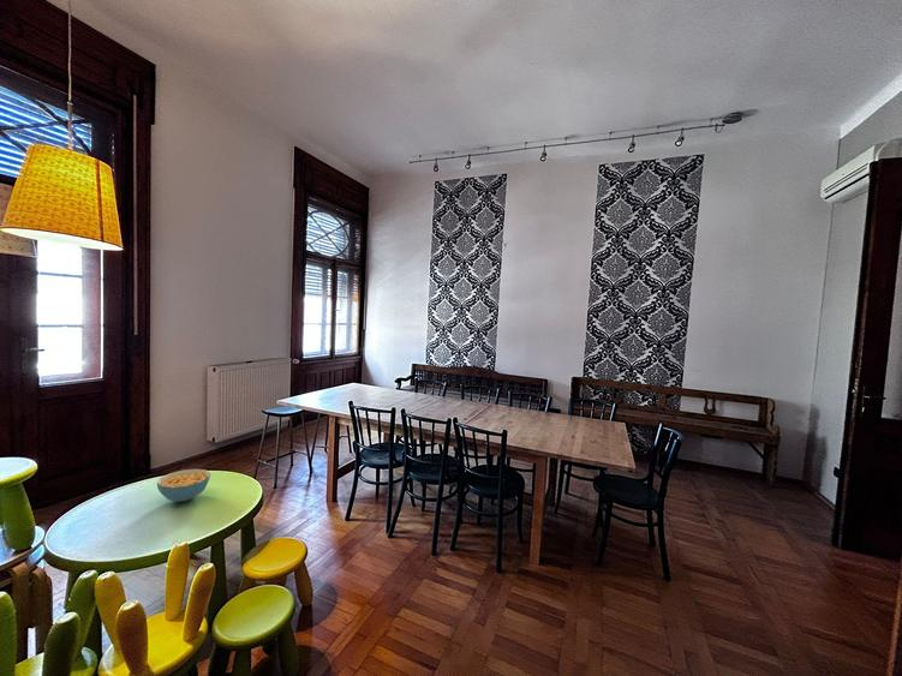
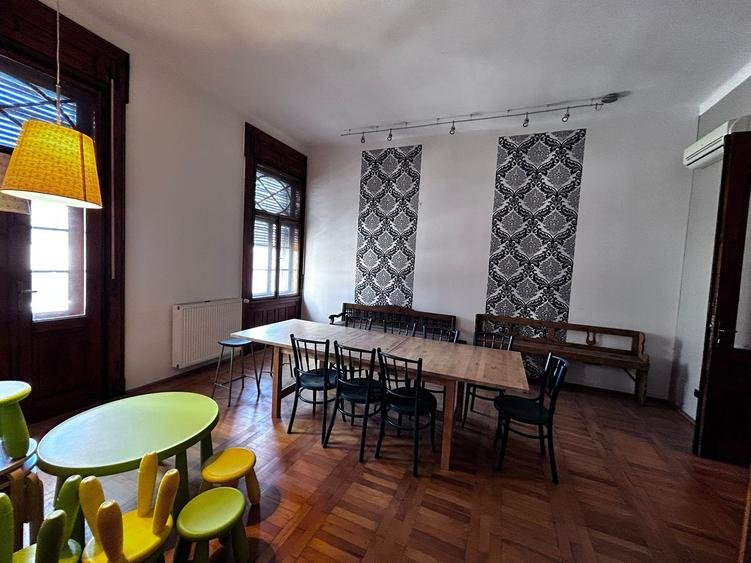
- cereal bowl (184, 487)
